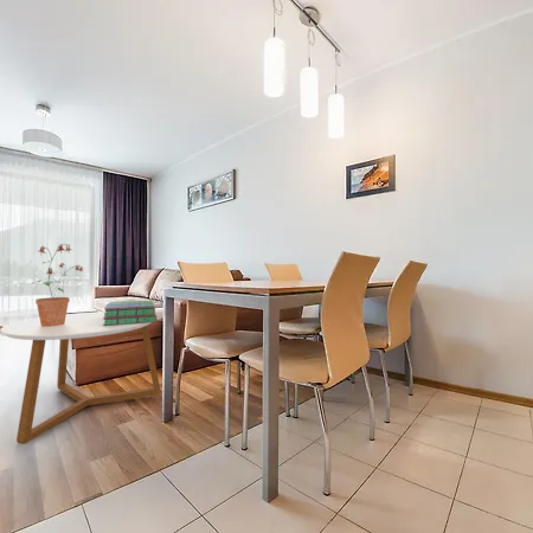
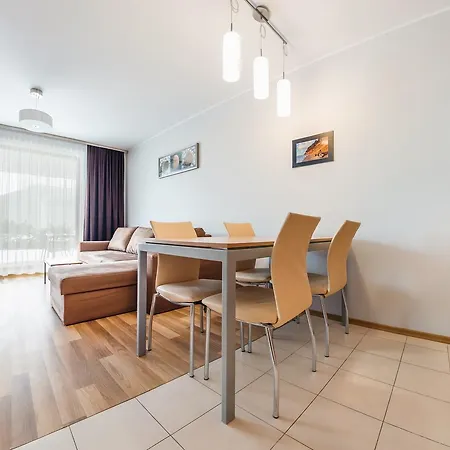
- stack of books (130, 310)
- potted plant (56, 281)
- coffee table (66, 362)
